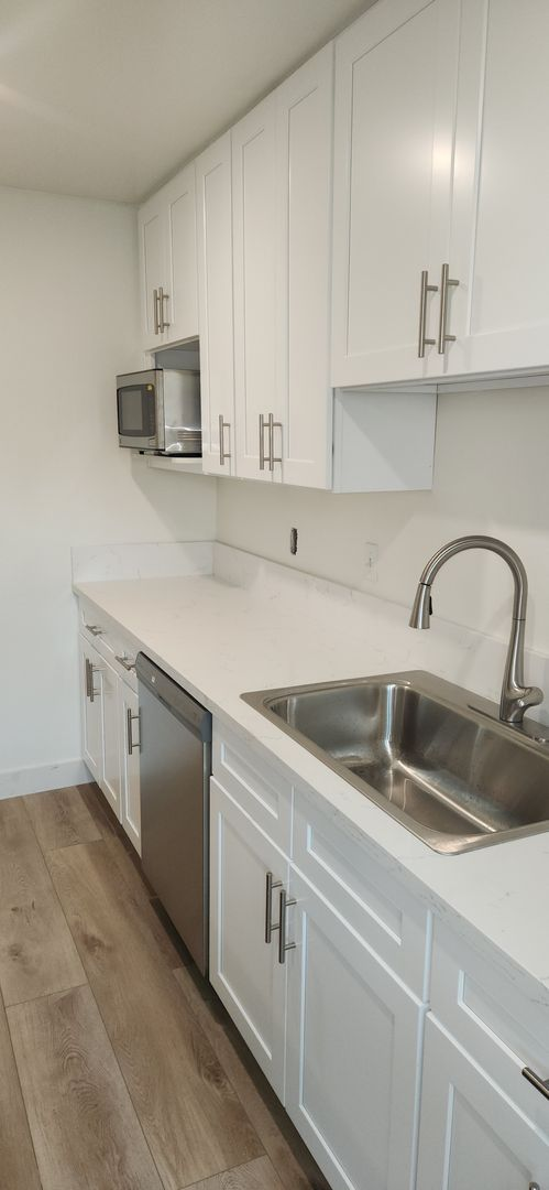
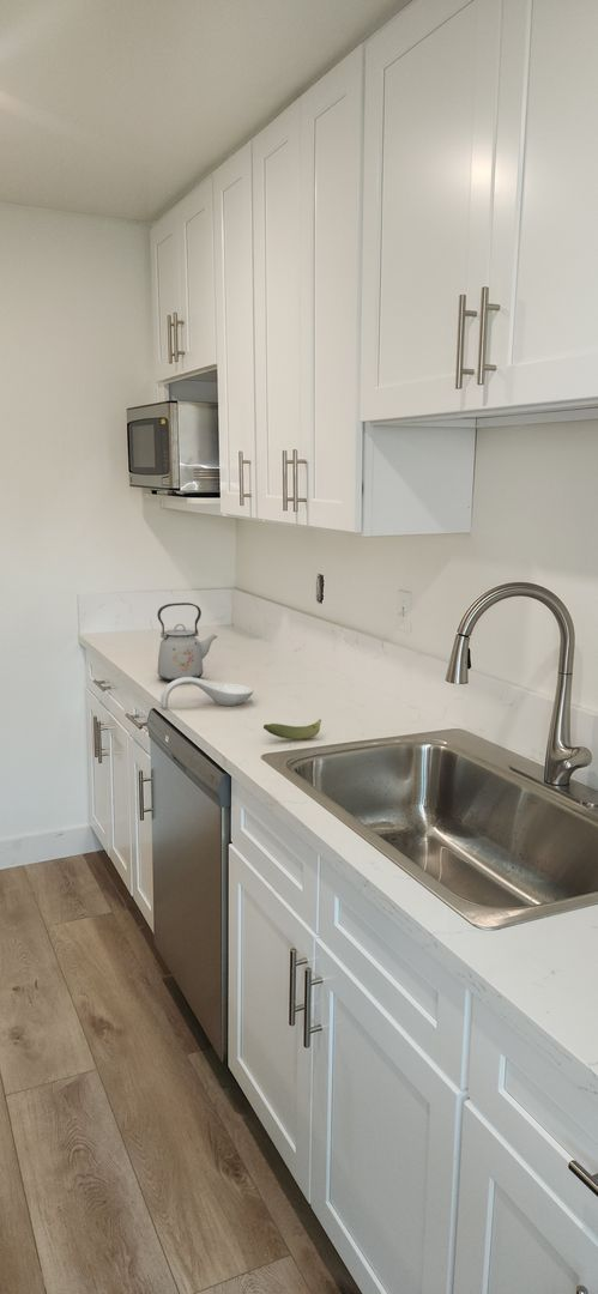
+ kettle (188, 640)
+ spoon rest (207, 690)
+ banana (292, 731)
